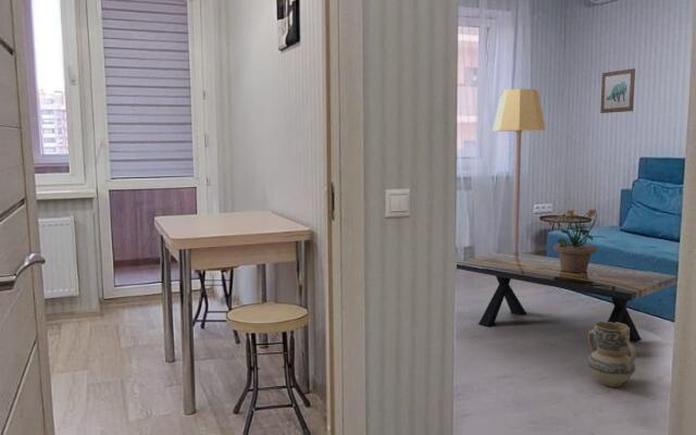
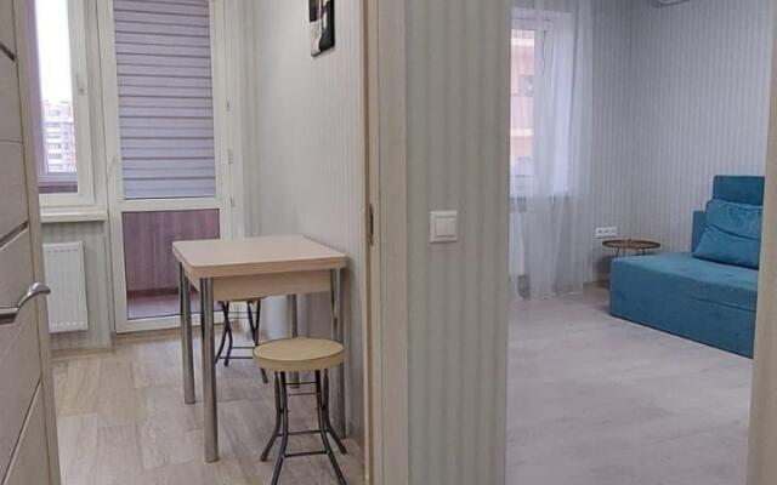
- coffee table (559, 287)
- lamp (517, 183)
- potted plant (577, 238)
- ceramic jug (610, 353)
- wall art (617, 91)
